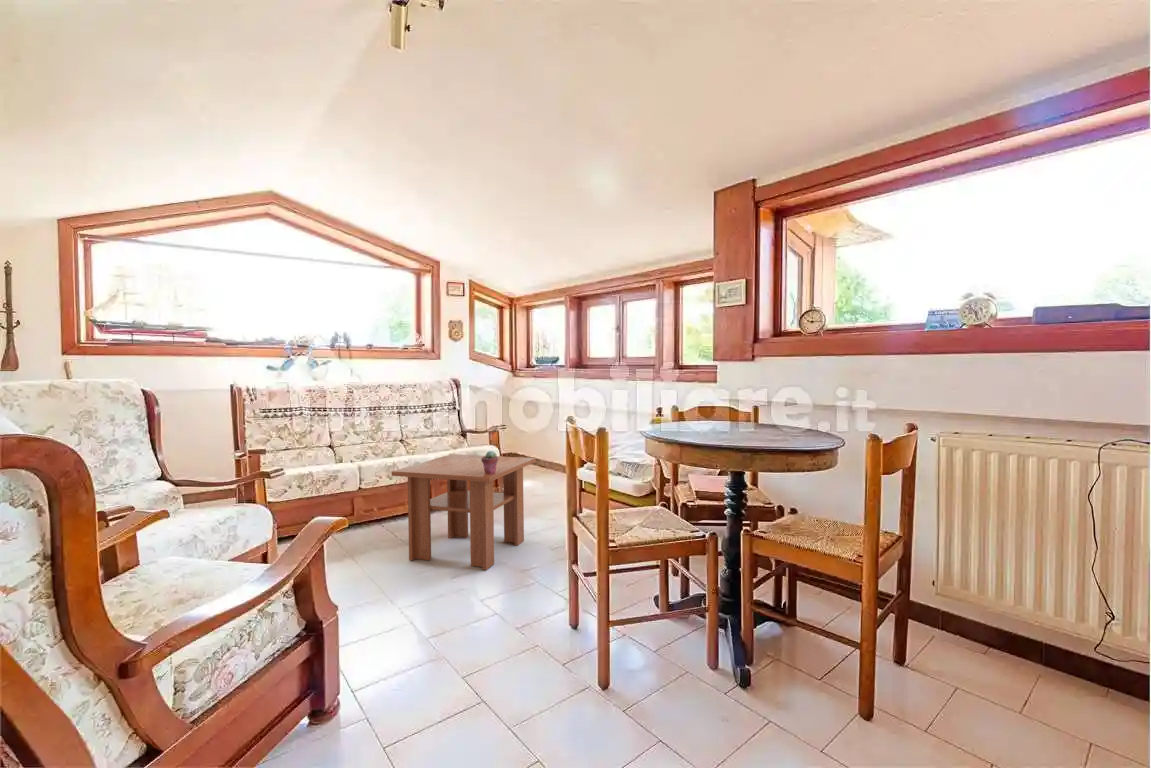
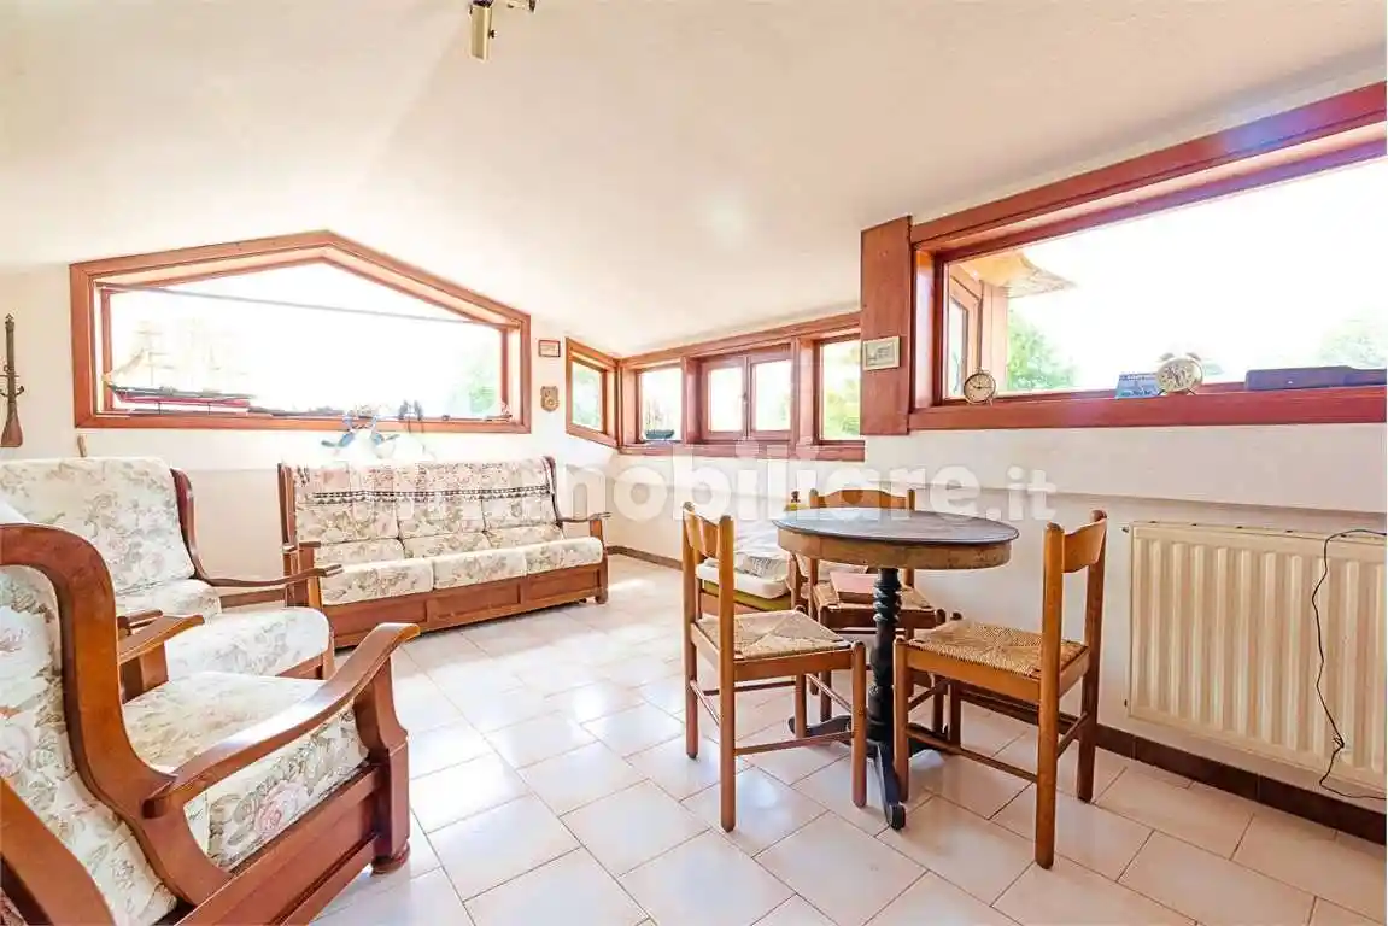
- potted succulent (489, 461)
- coffee table (468, 507)
